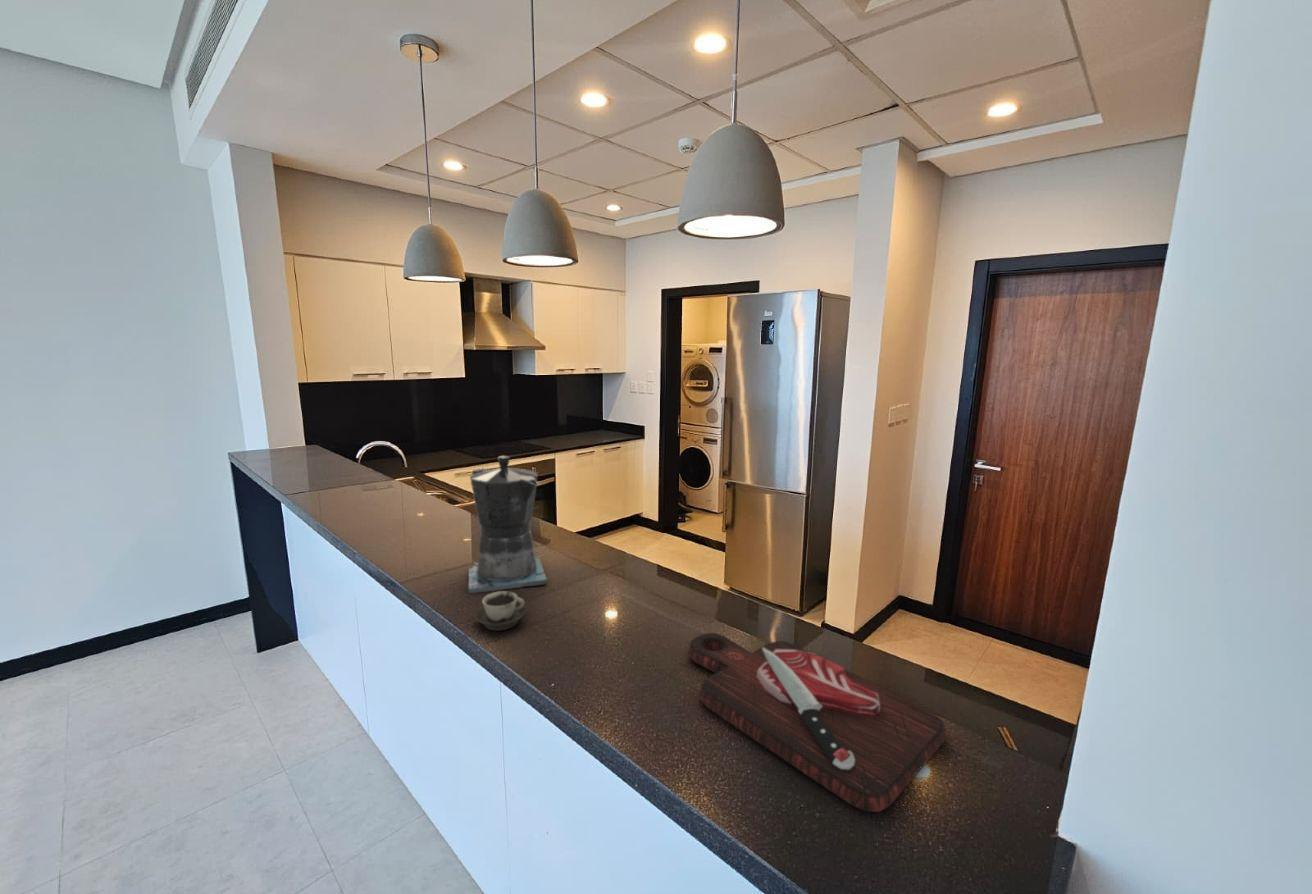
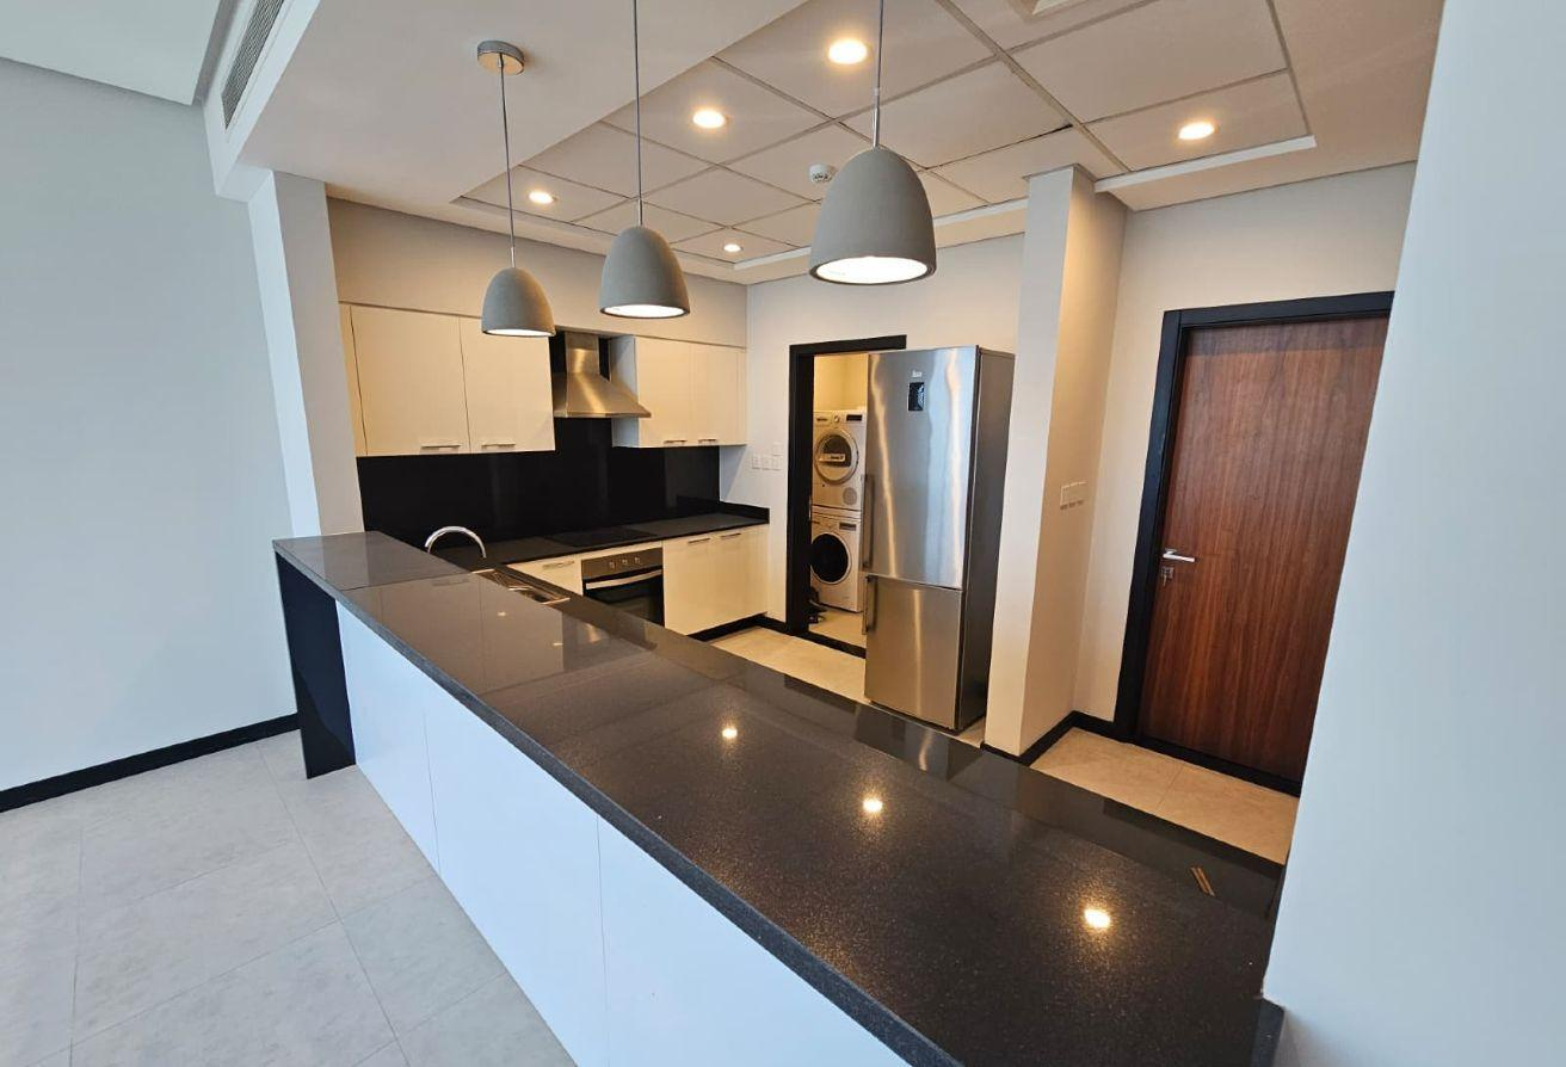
- cutting board (788, 684)
- coffee maker (504, 516)
- cup (500, 610)
